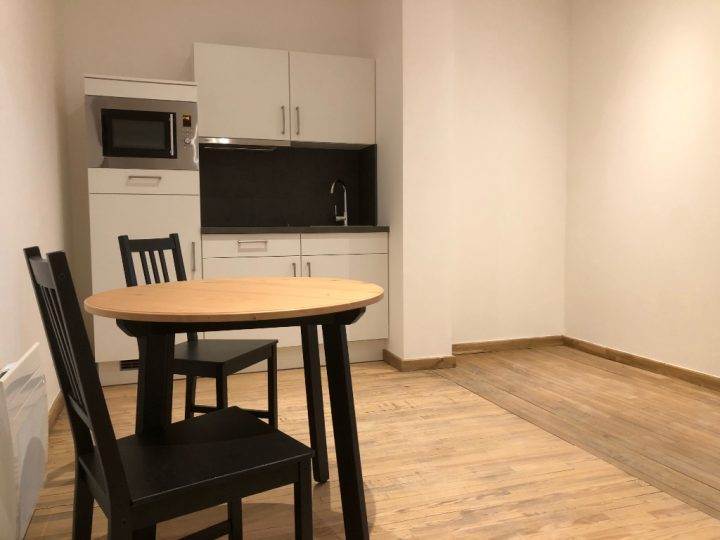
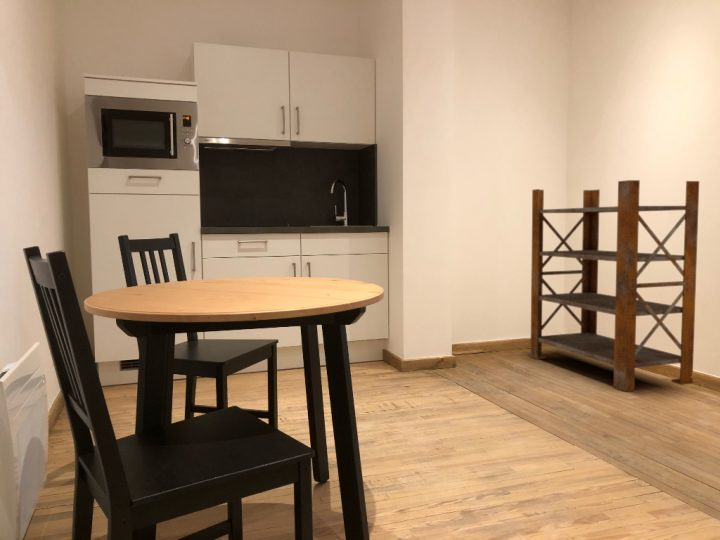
+ shelving unit (597, 278)
